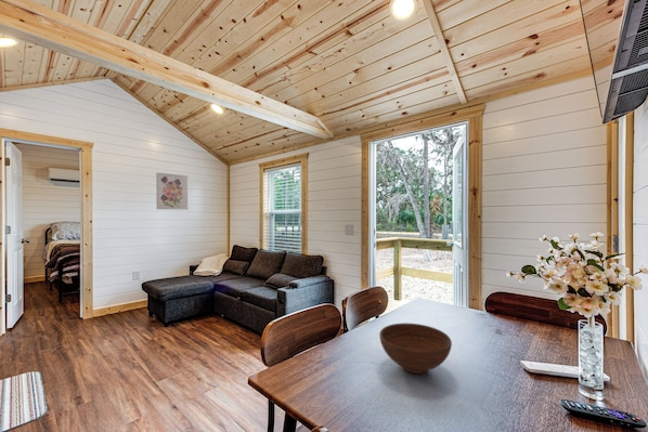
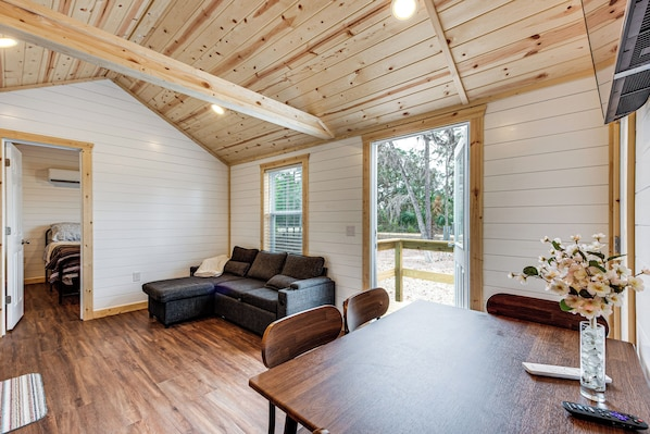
- bowl (414, 351)
- wall art (172, 192)
